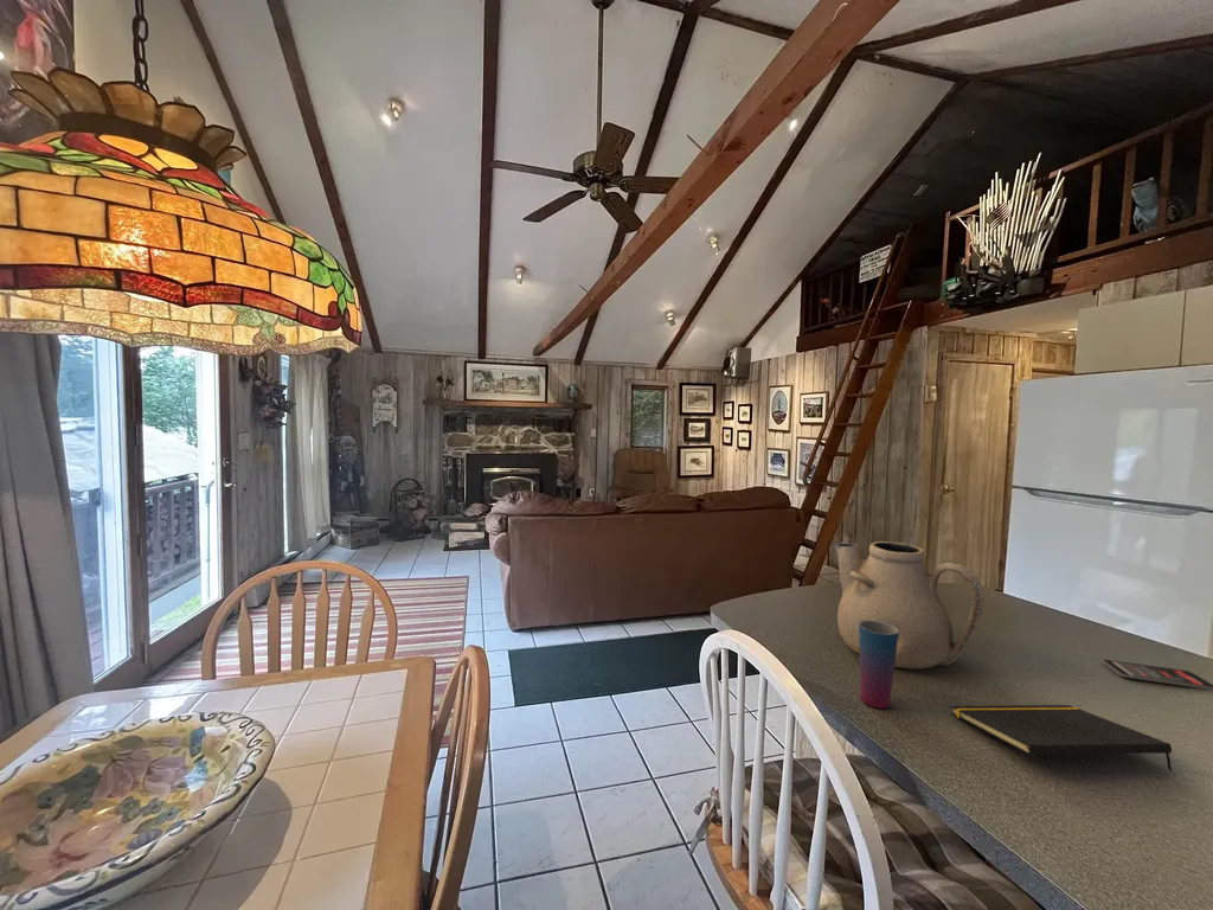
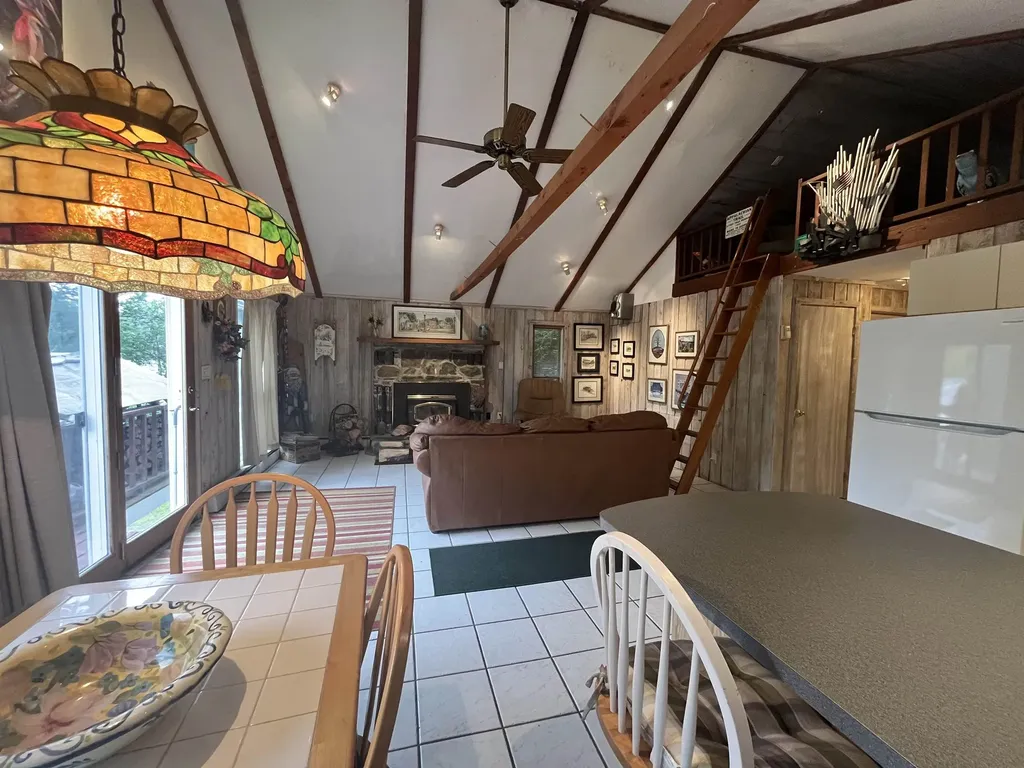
- smartphone (1155, 674)
- cup (877, 664)
- teapot (898, 598)
- notepad (1051, 728)
